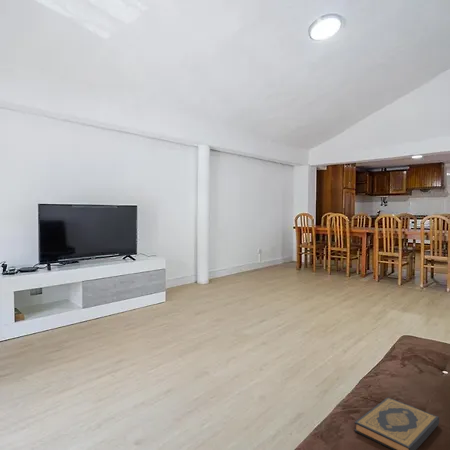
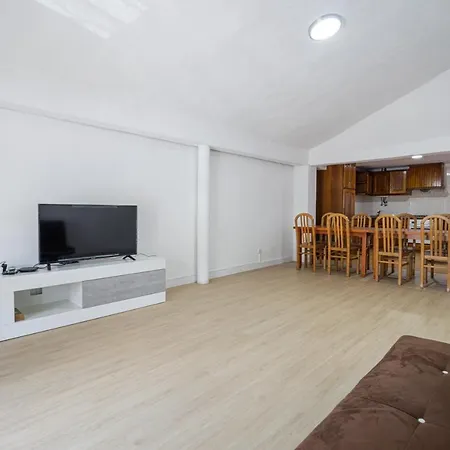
- hardback book (397, 423)
